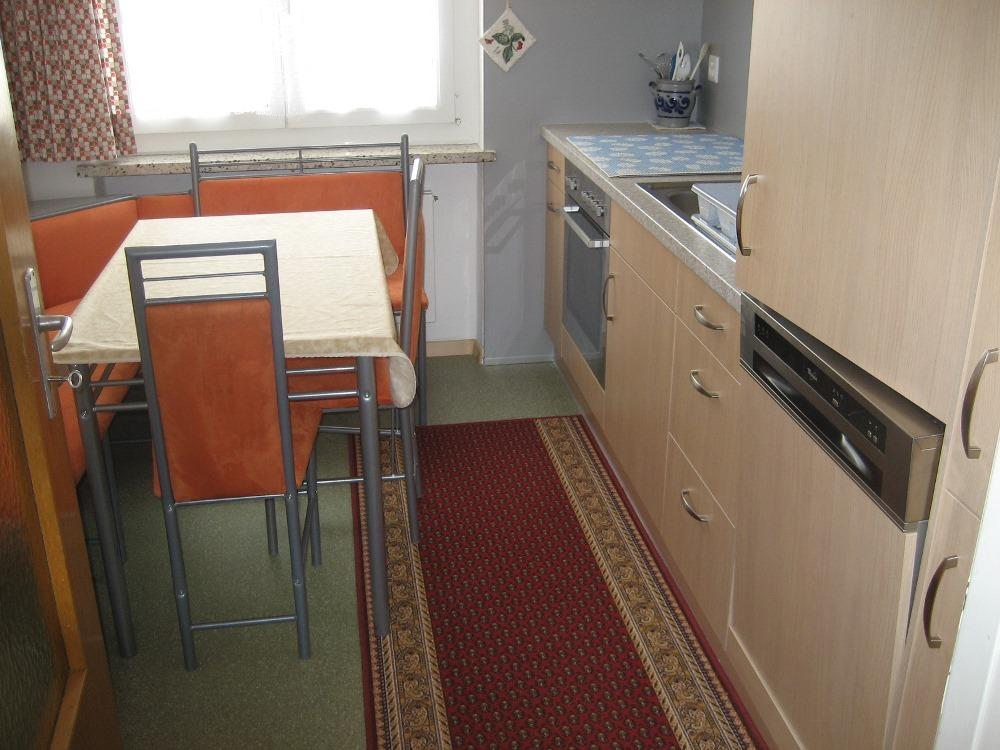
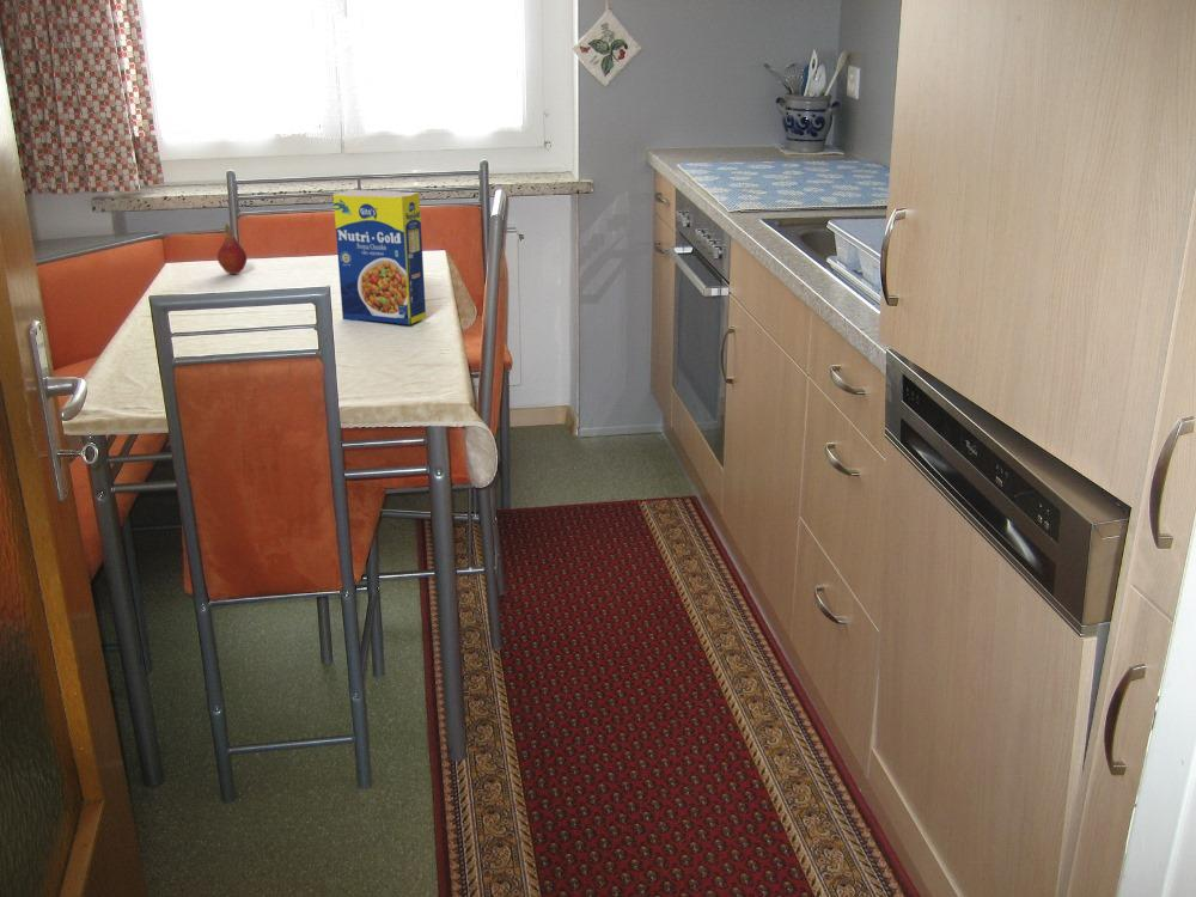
+ legume (380, 256)
+ fruit (231, 248)
